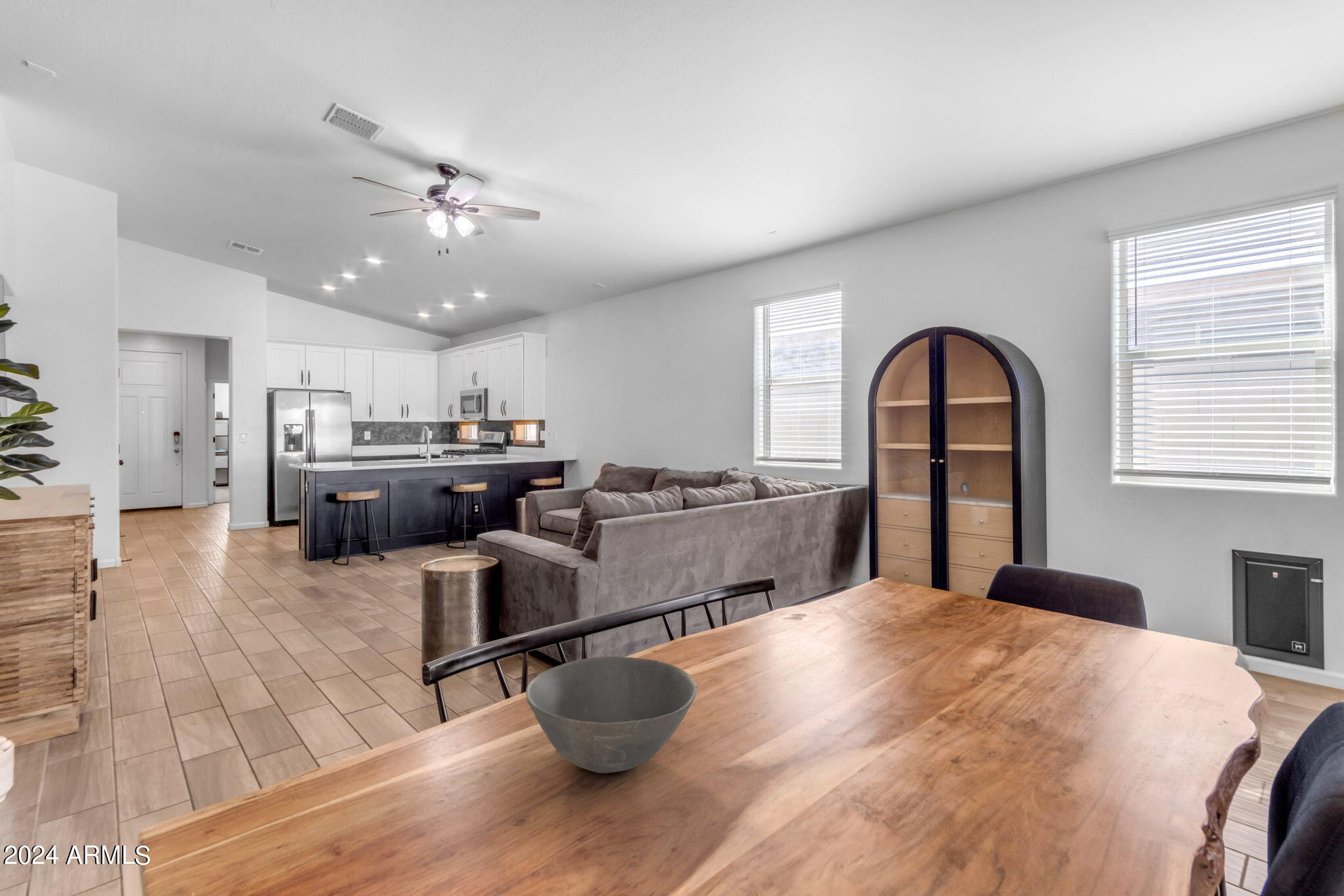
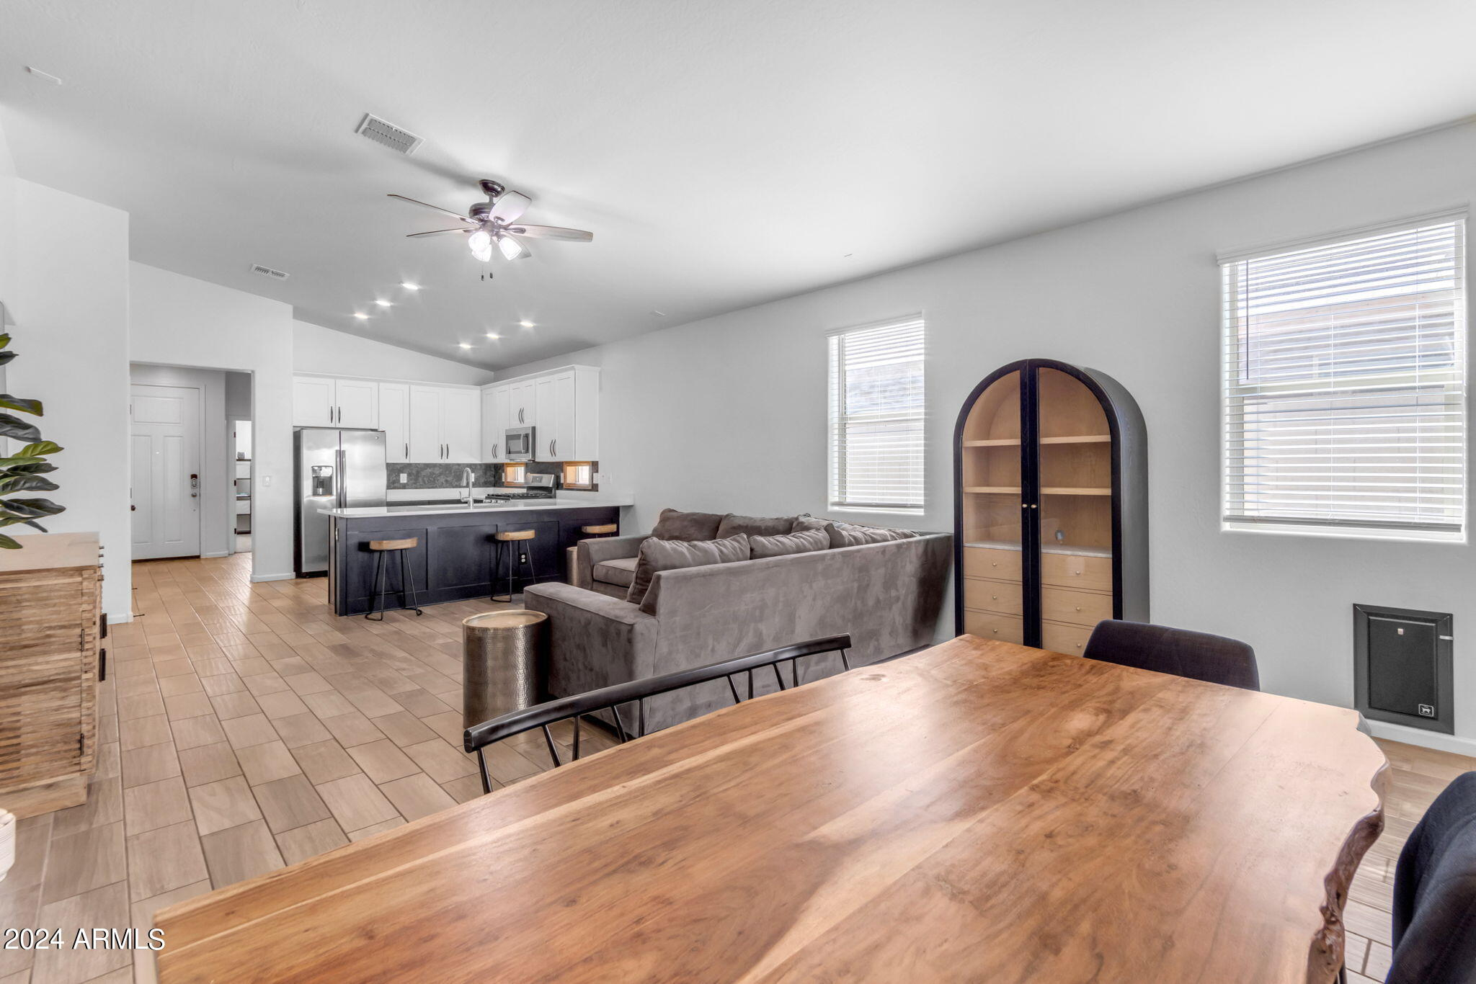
- bowl (612, 722)
